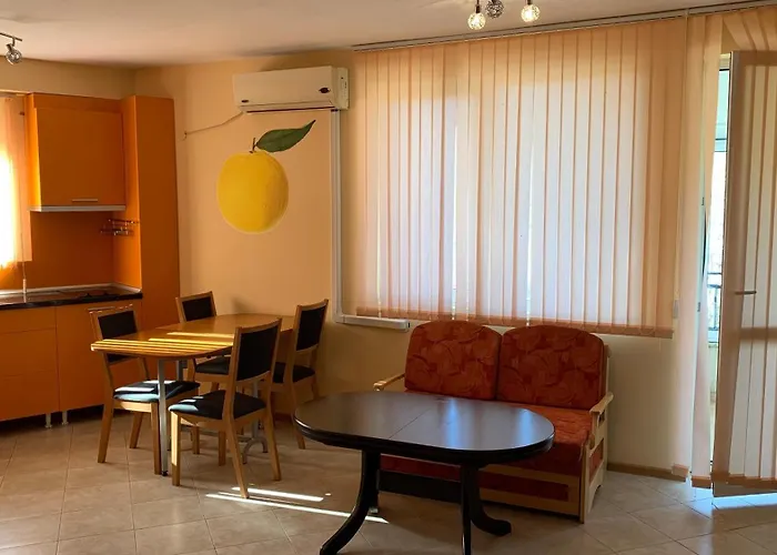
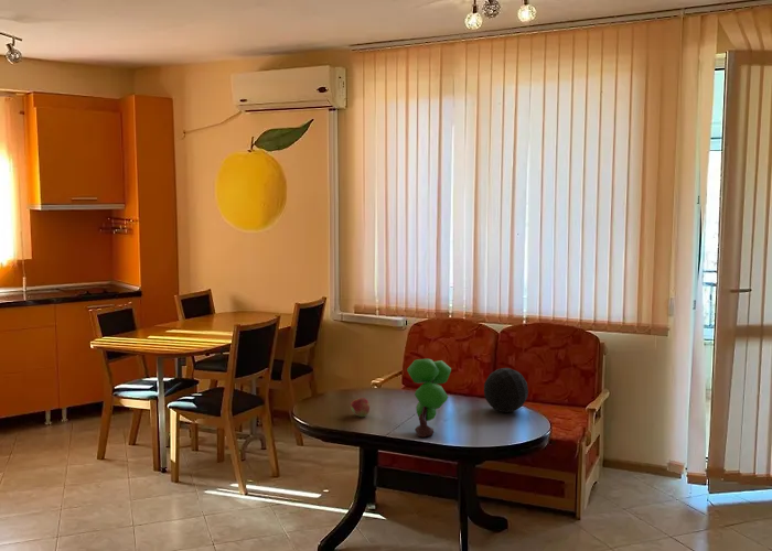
+ decorative orb (505, 389)
+ fruit (360, 406)
+ plant (429, 393)
